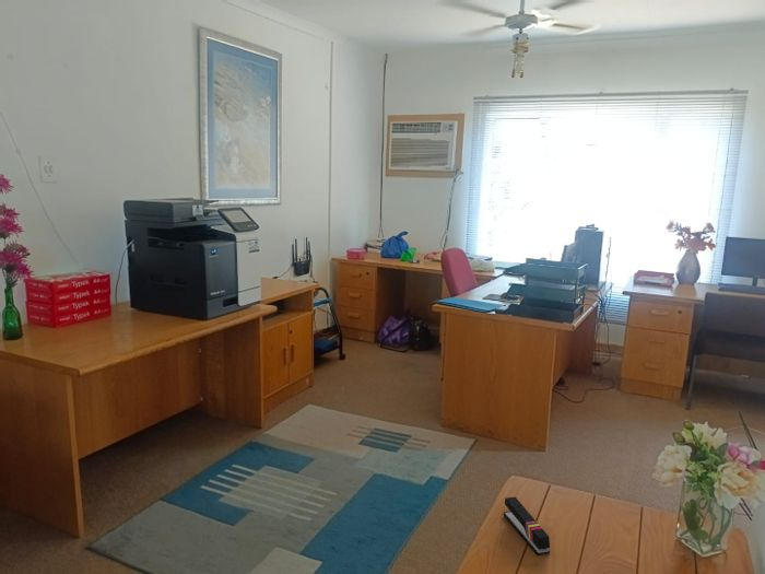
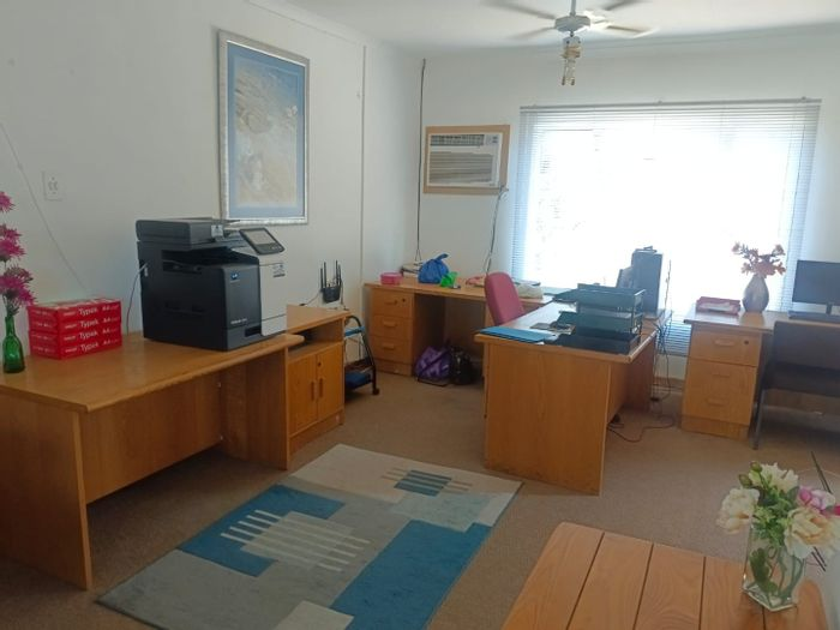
- stapler (526, 524)
